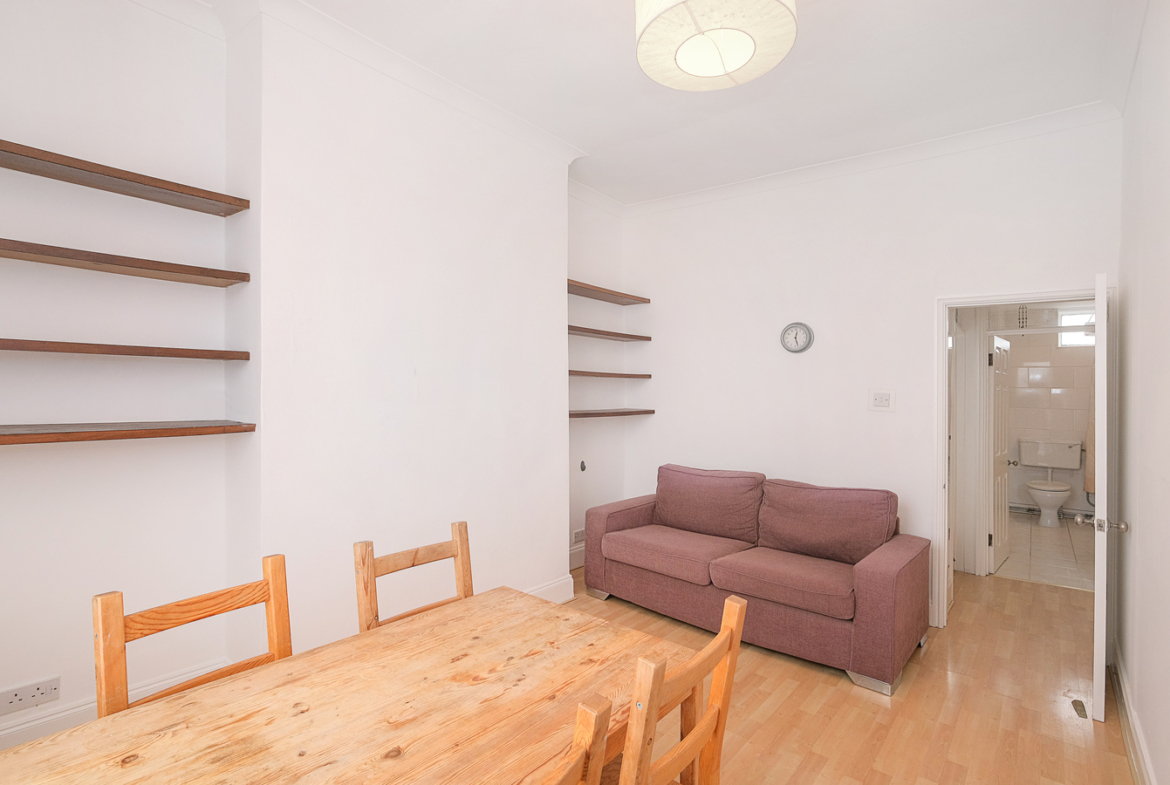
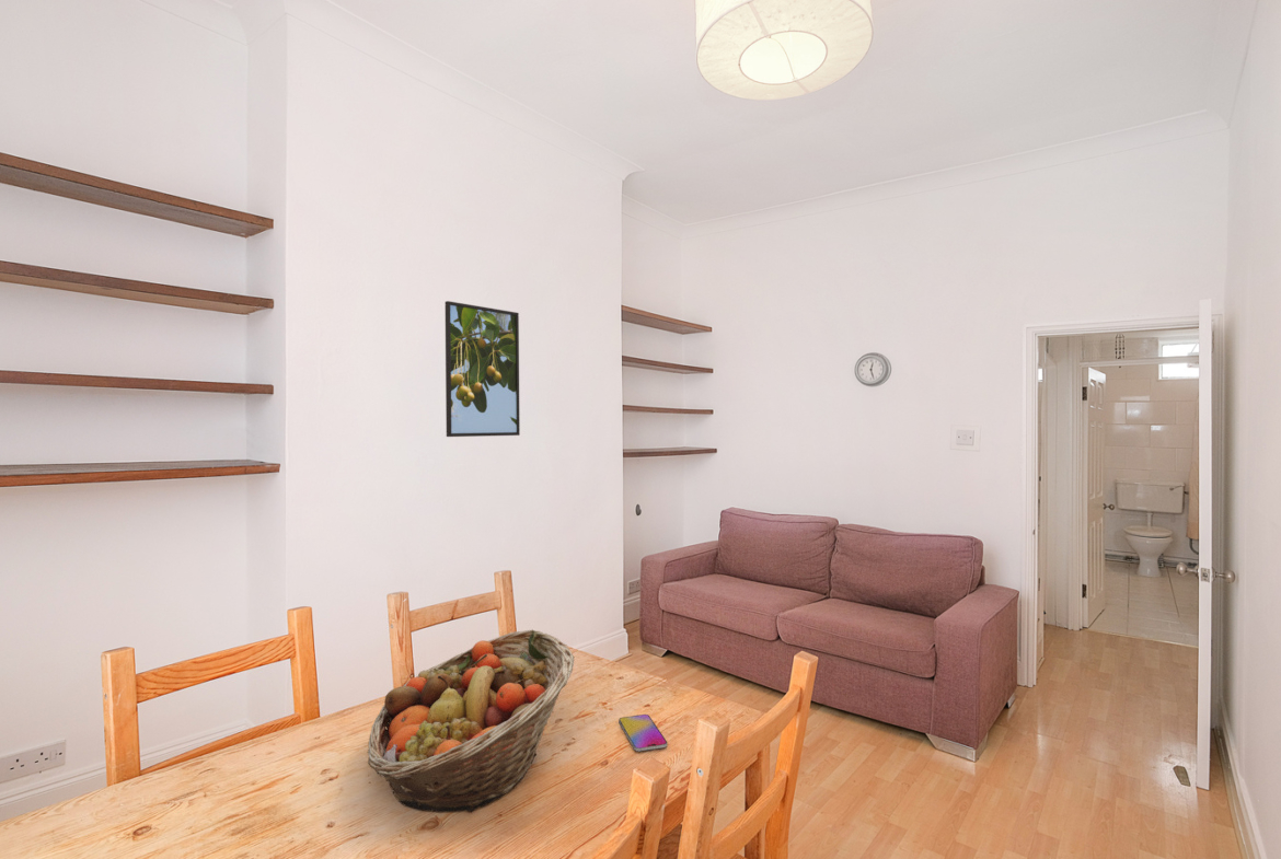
+ smartphone (642, 731)
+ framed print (484, 371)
+ fruit basket (474, 709)
